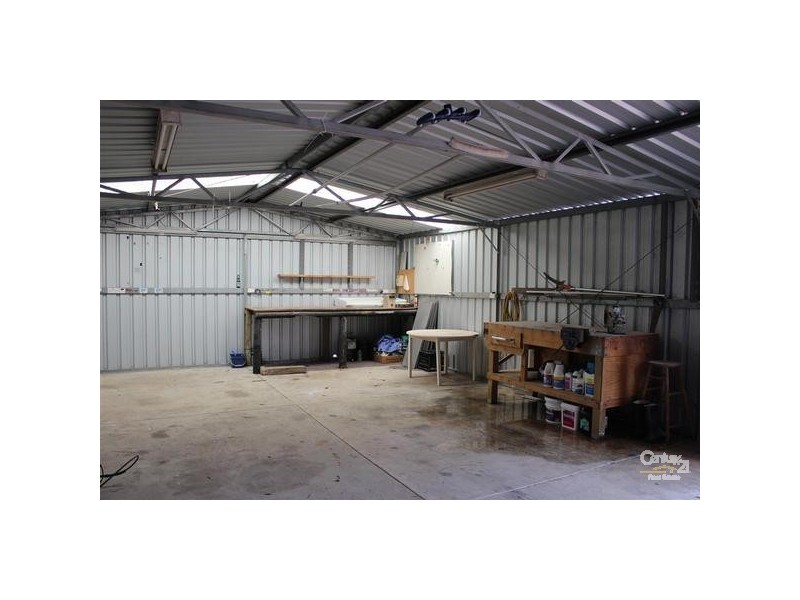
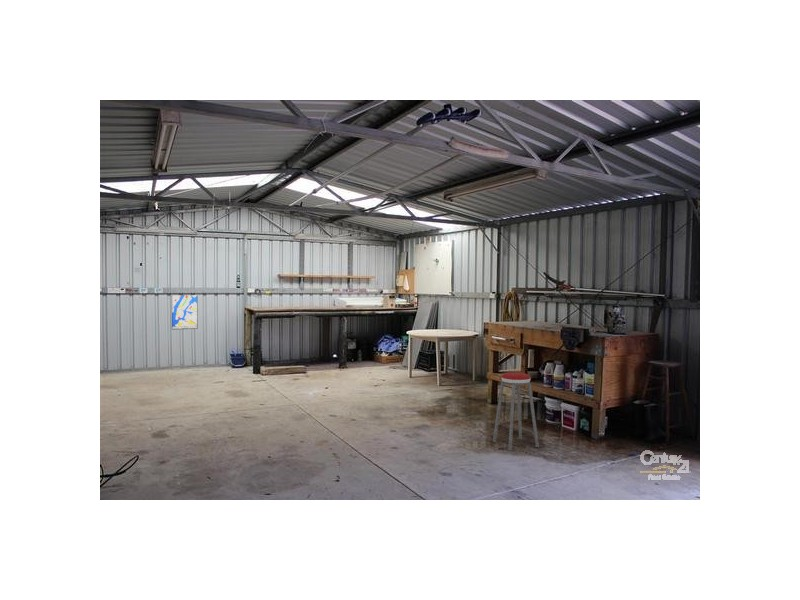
+ music stool (513, 409)
+ wall art (184, 312)
